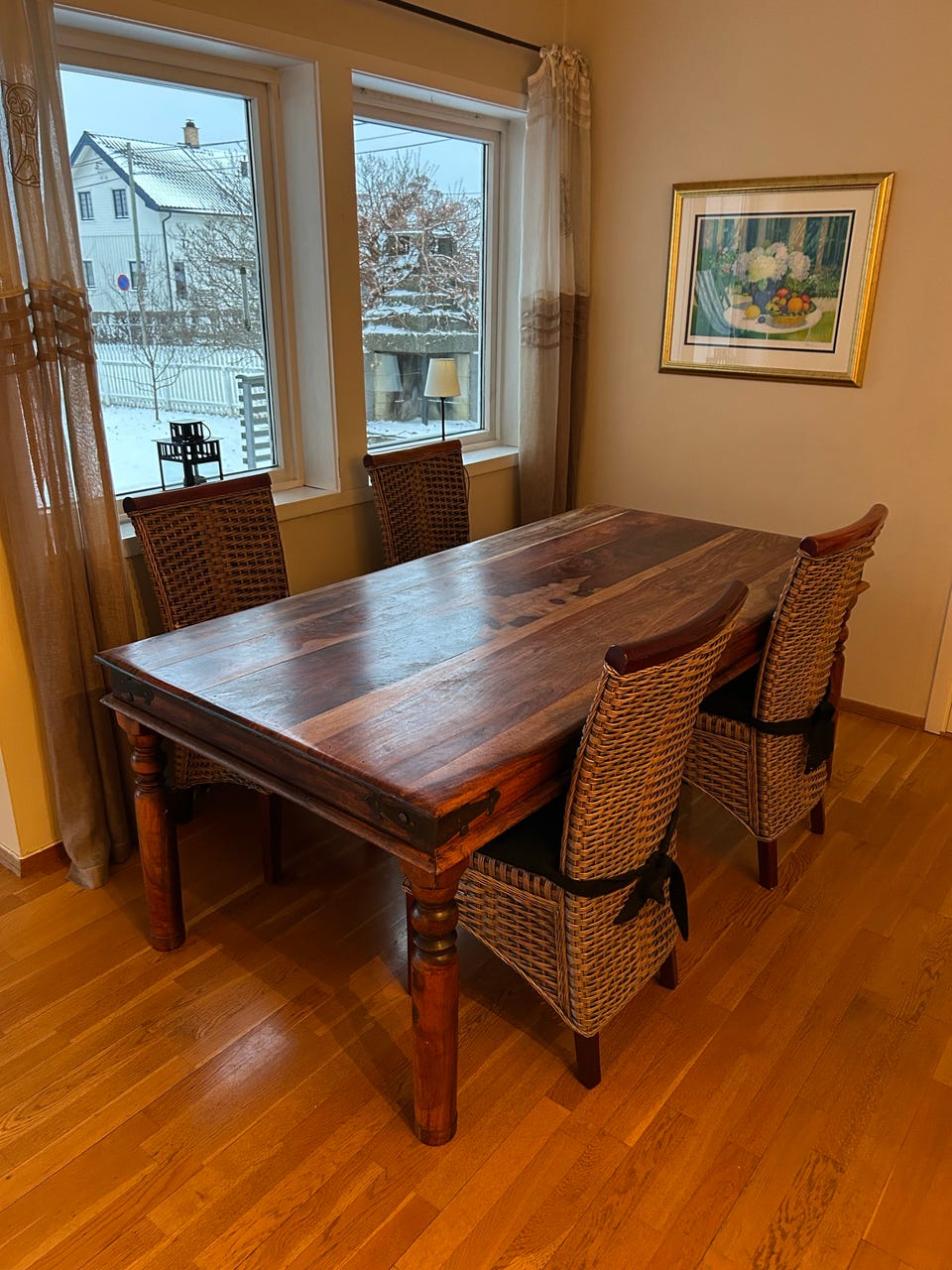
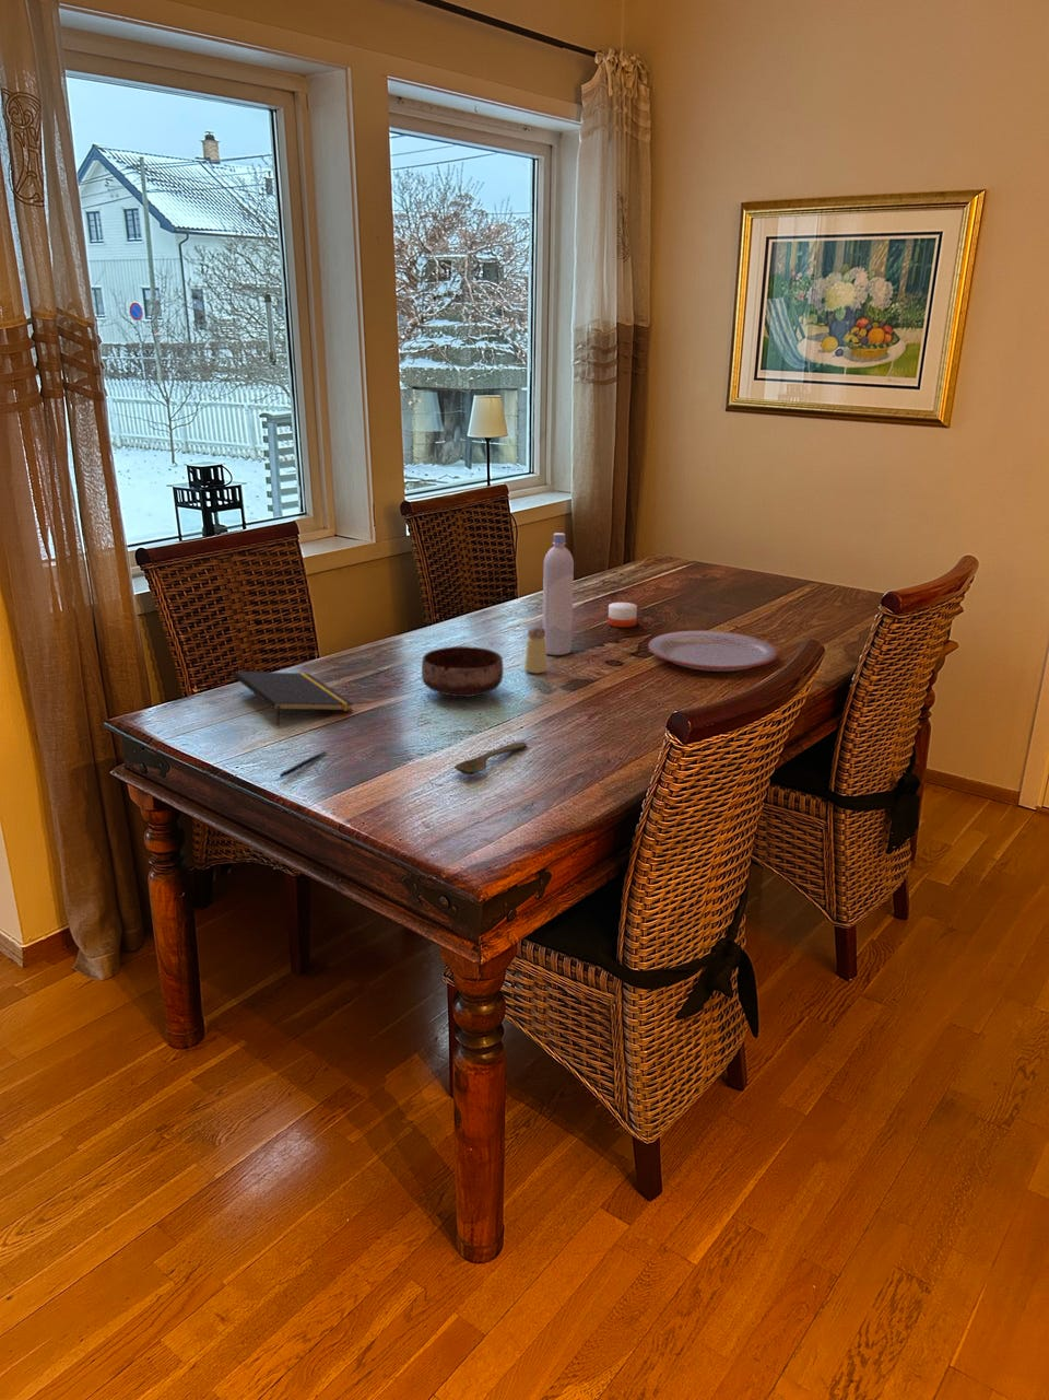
+ candle (623, 605)
+ bottle (558, 593)
+ notepad (292, 690)
+ pen (305, 763)
+ bowl (462, 675)
+ saltshaker (536, 648)
+ plate (712, 651)
+ spoon (493, 755)
